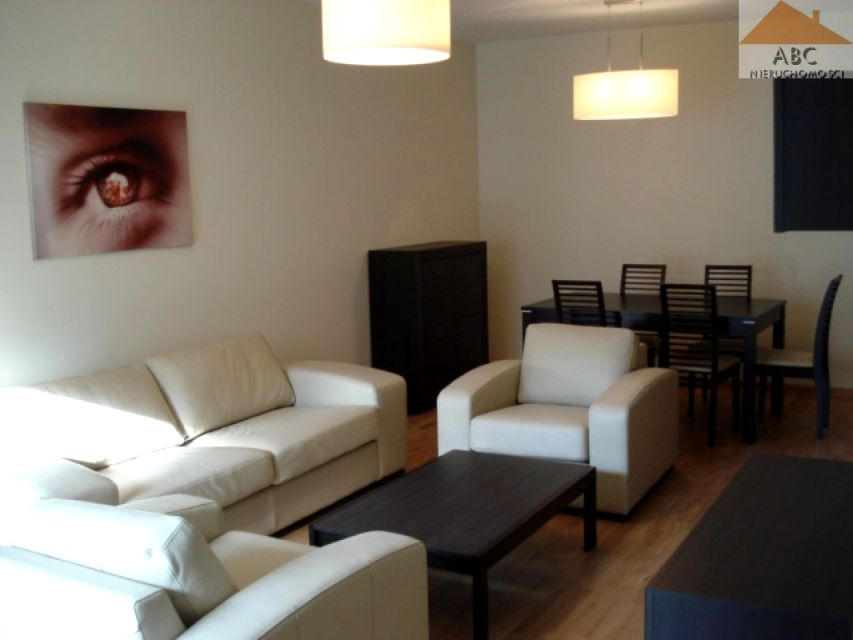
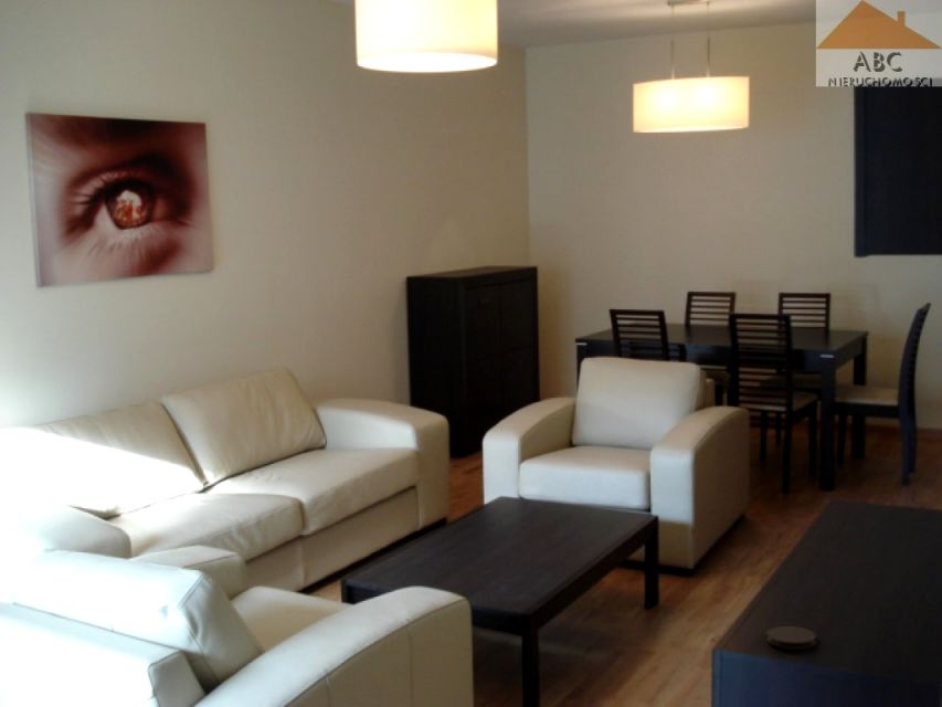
+ coaster (791, 637)
